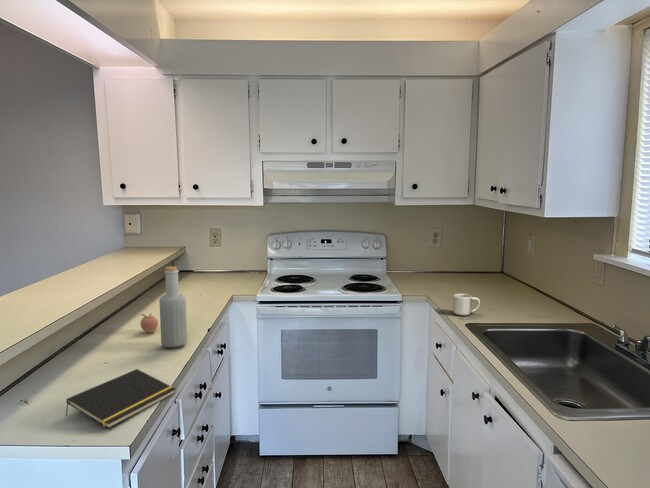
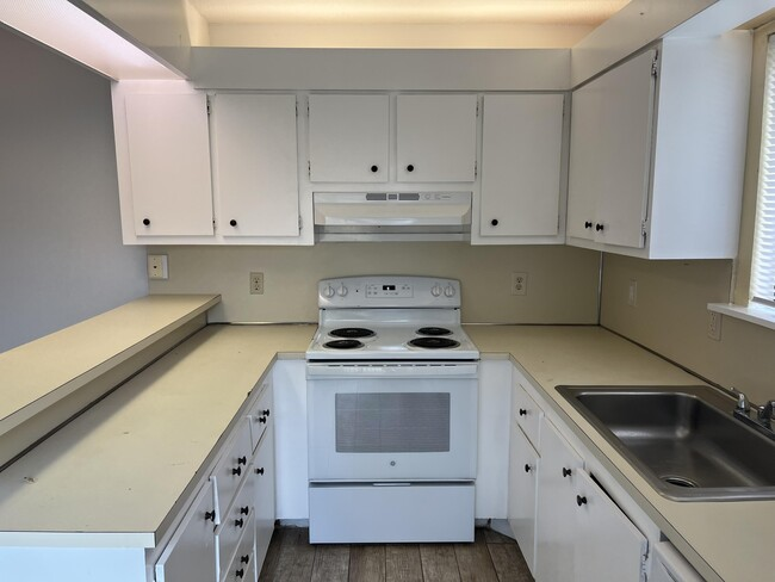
- fruit (149, 322)
- notepad (124, 395)
- bottle (172, 306)
- mug (466, 304)
